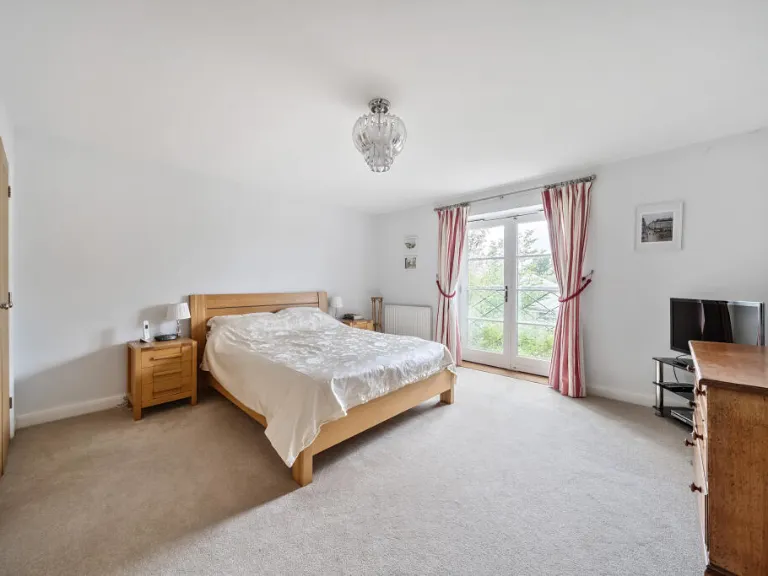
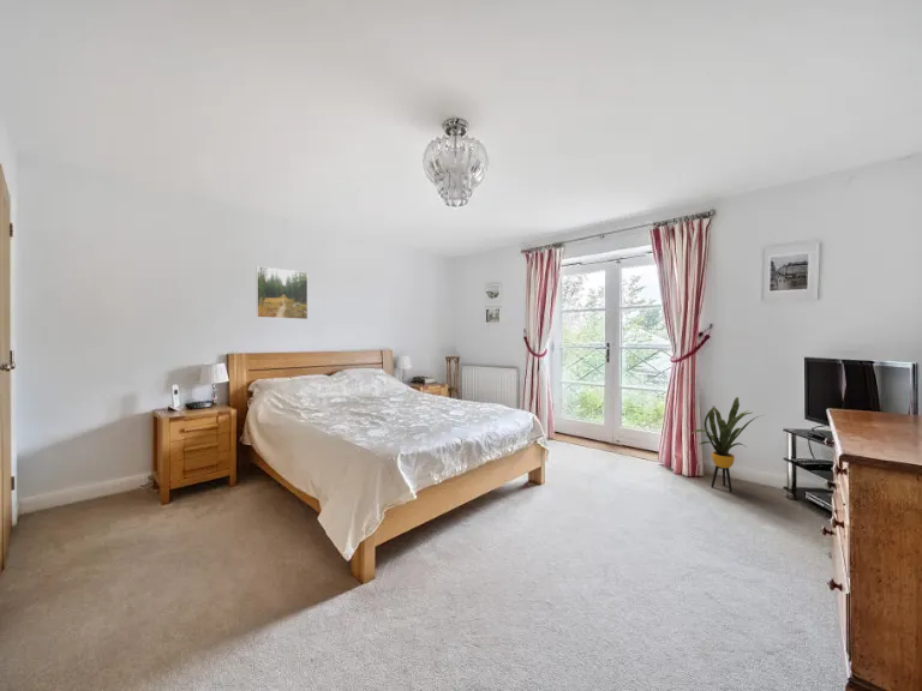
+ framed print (282, 294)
+ house plant (729, 444)
